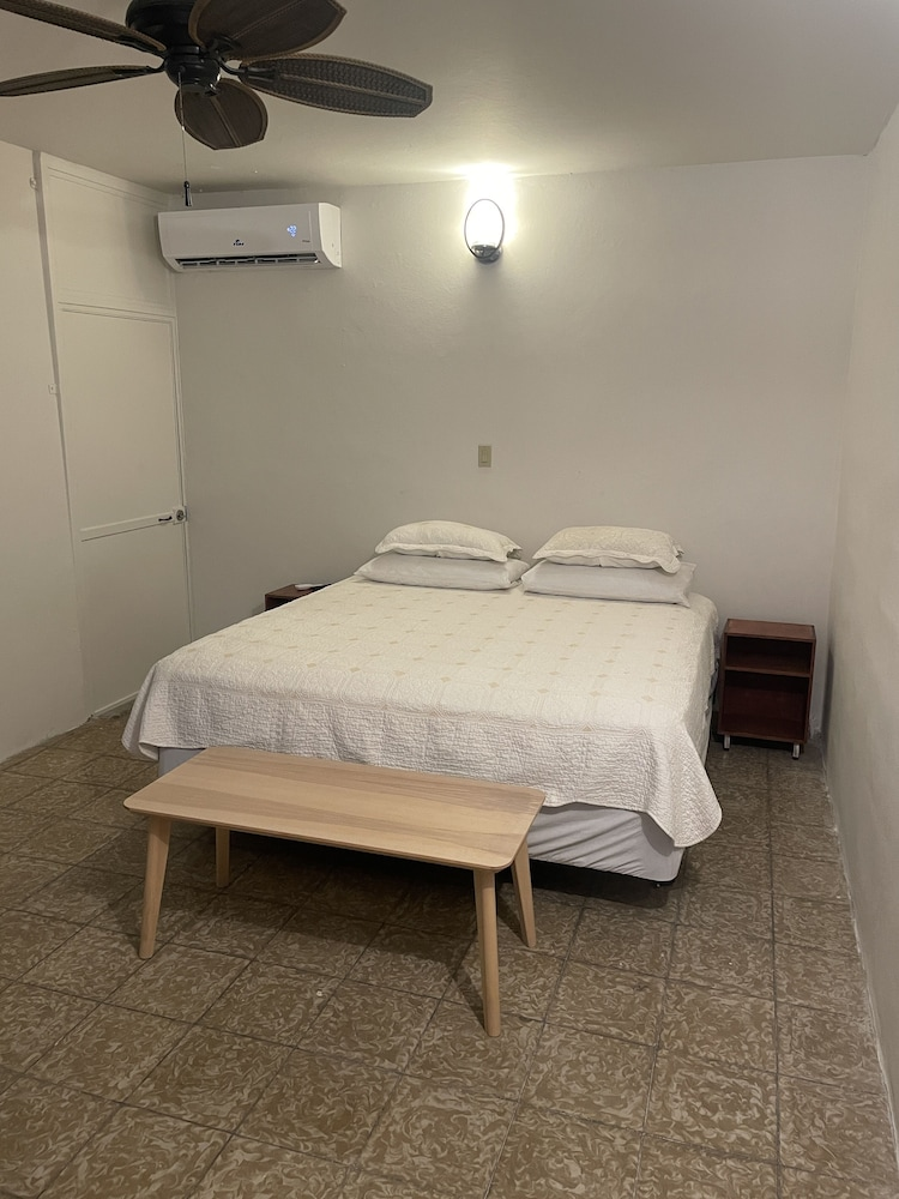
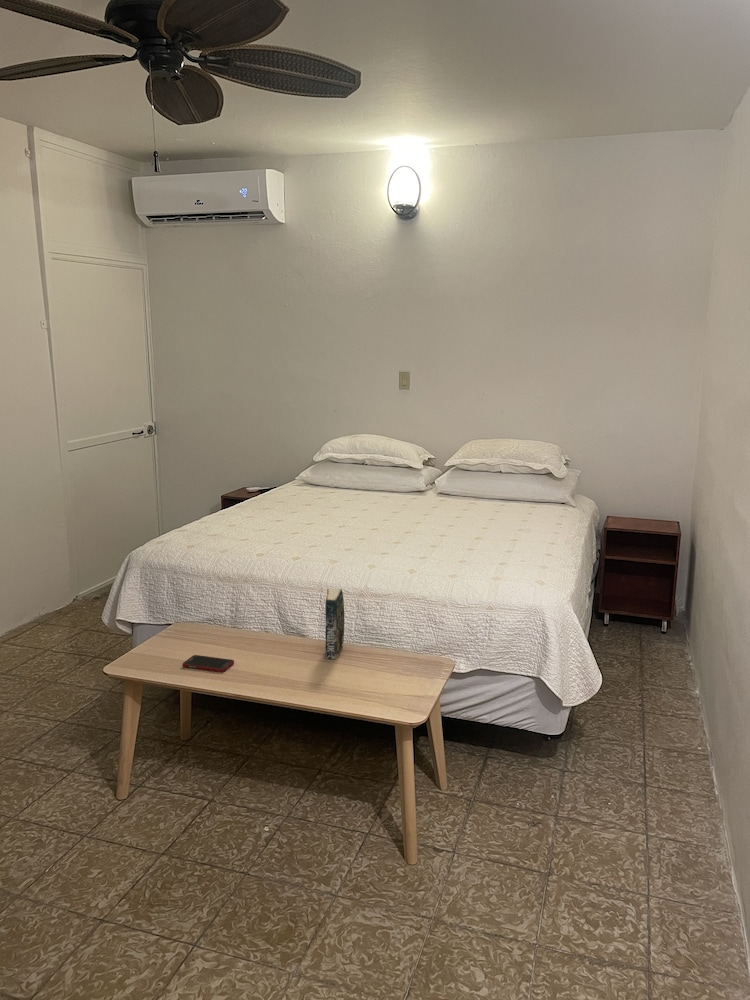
+ cell phone (208, 663)
+ book (332, 622)
